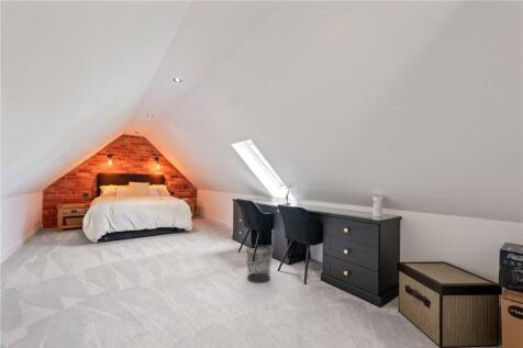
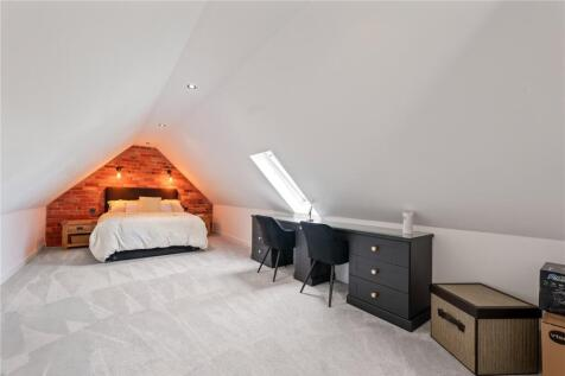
- waste bin (258, 263)
